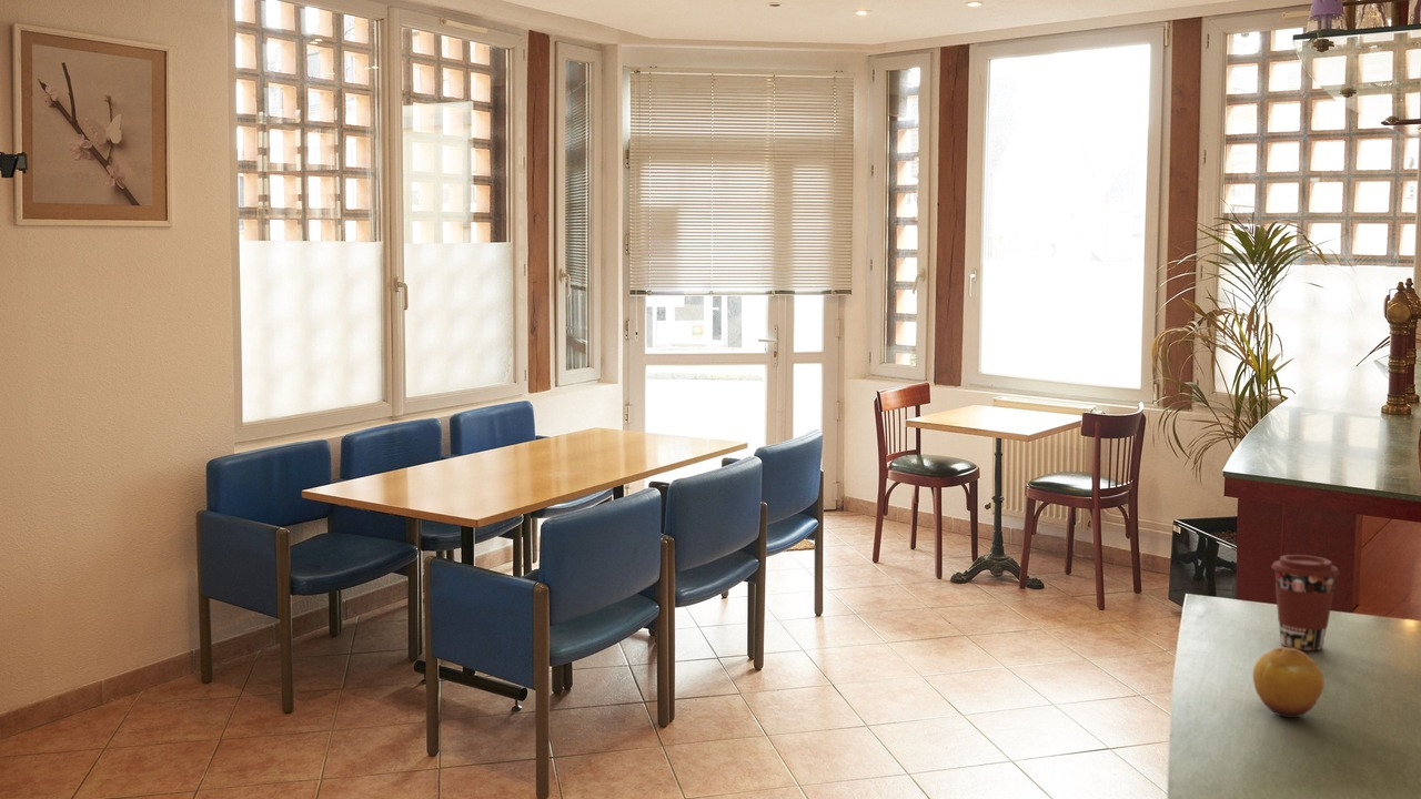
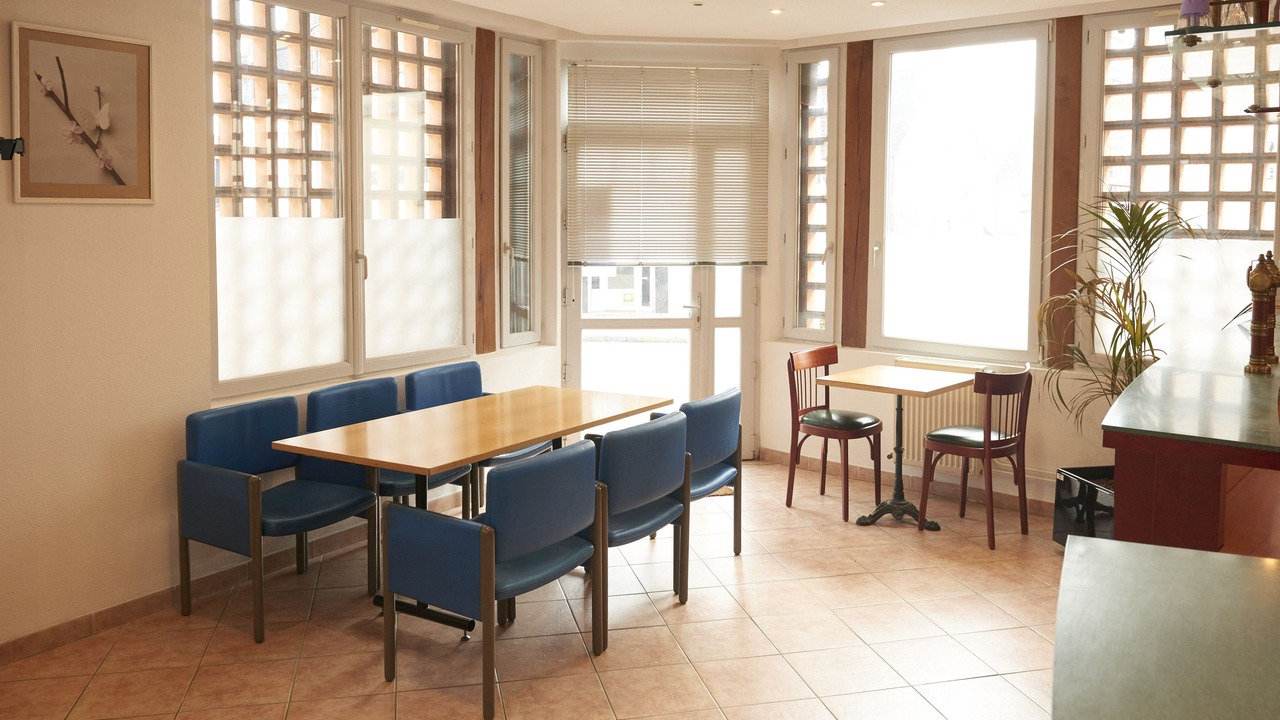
- fruit (1287, 680)
- coffee cup (1303, 601)
